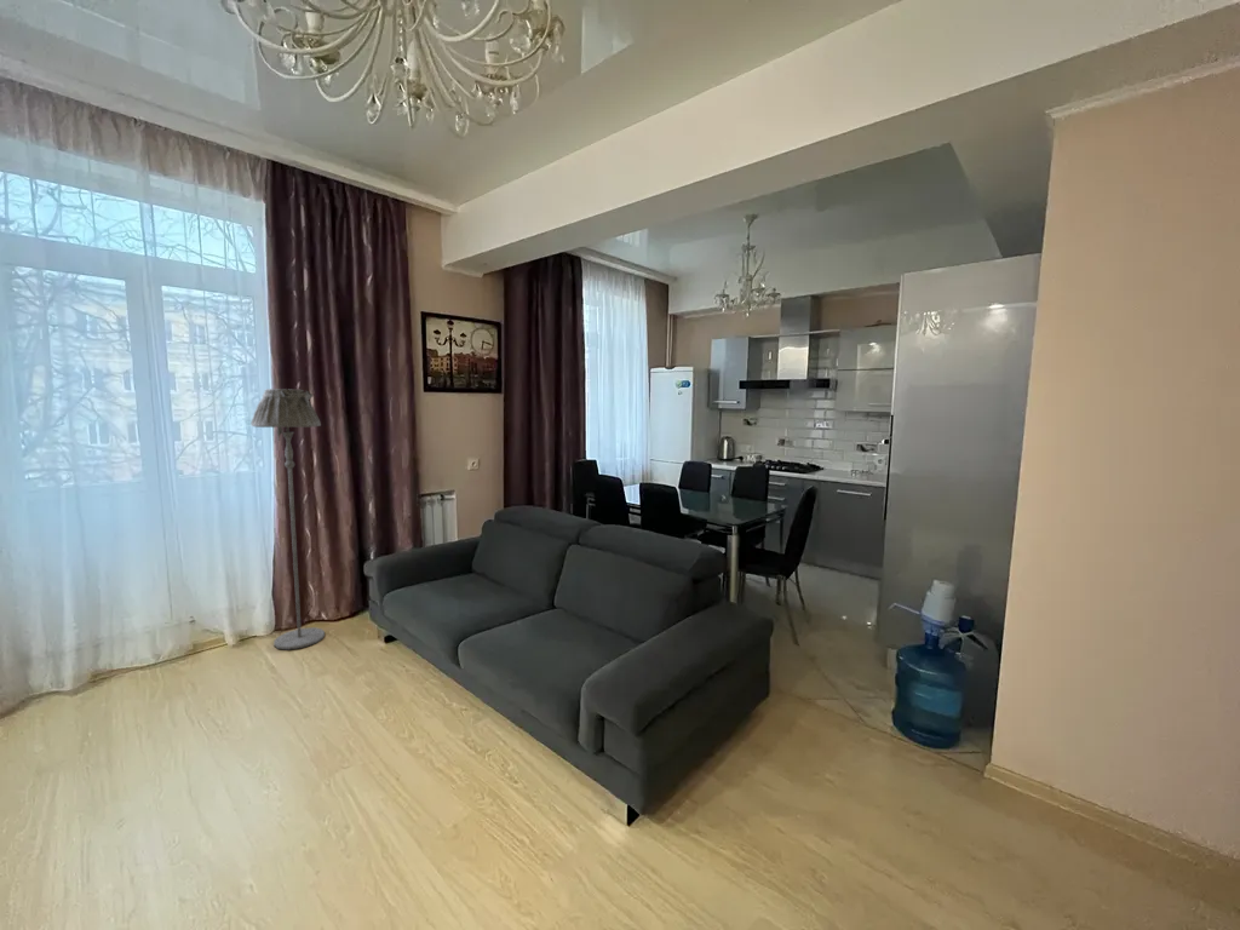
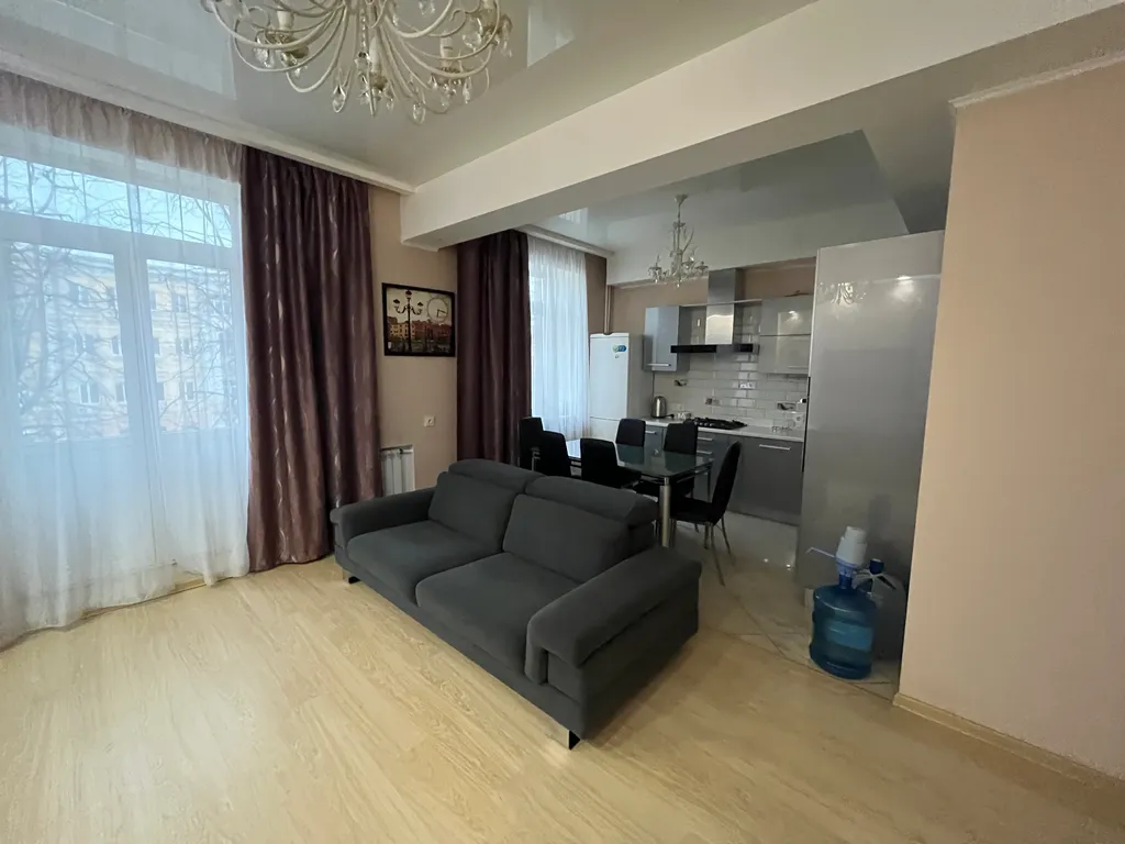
- floor lamp (292, 517)
